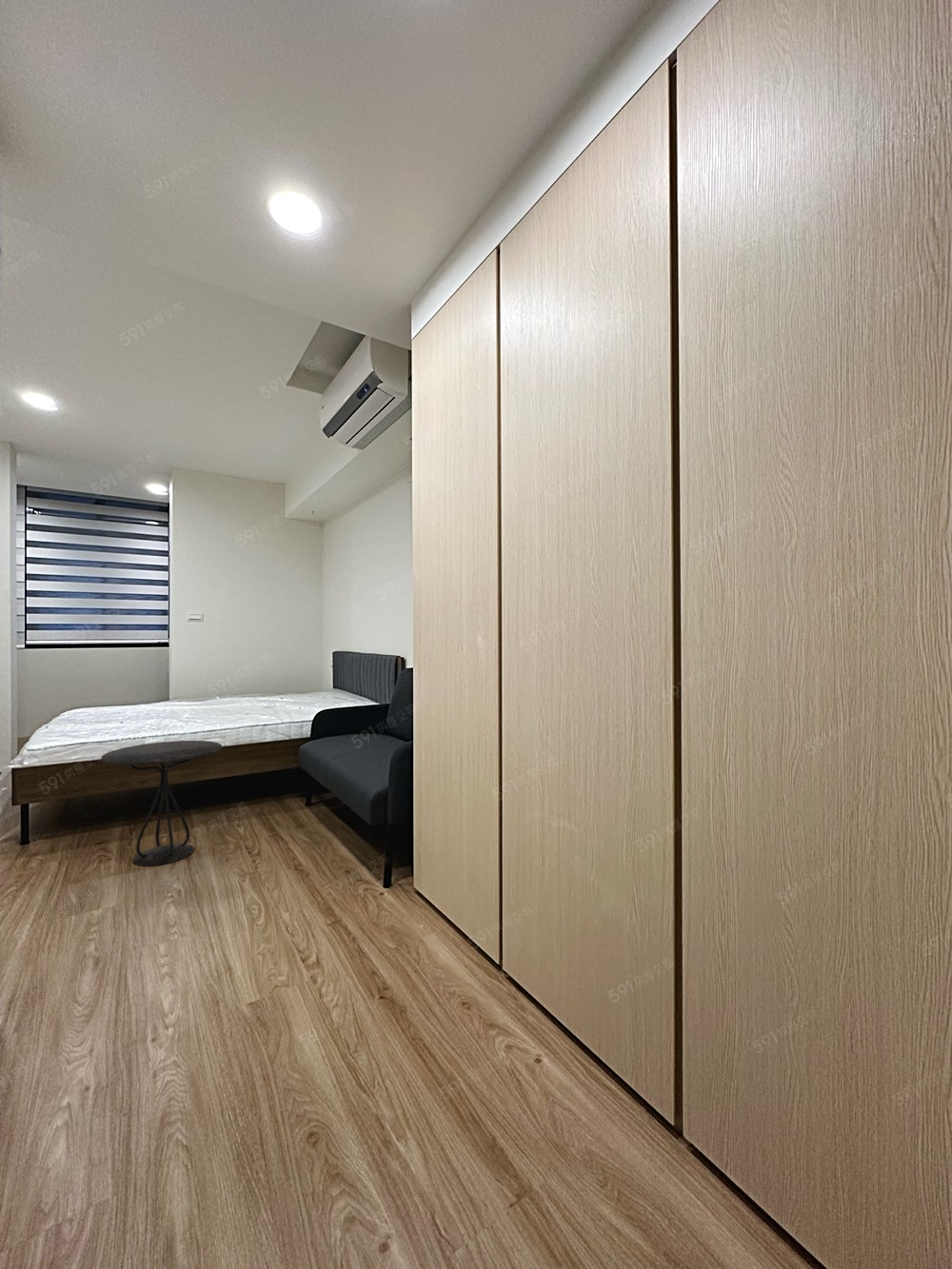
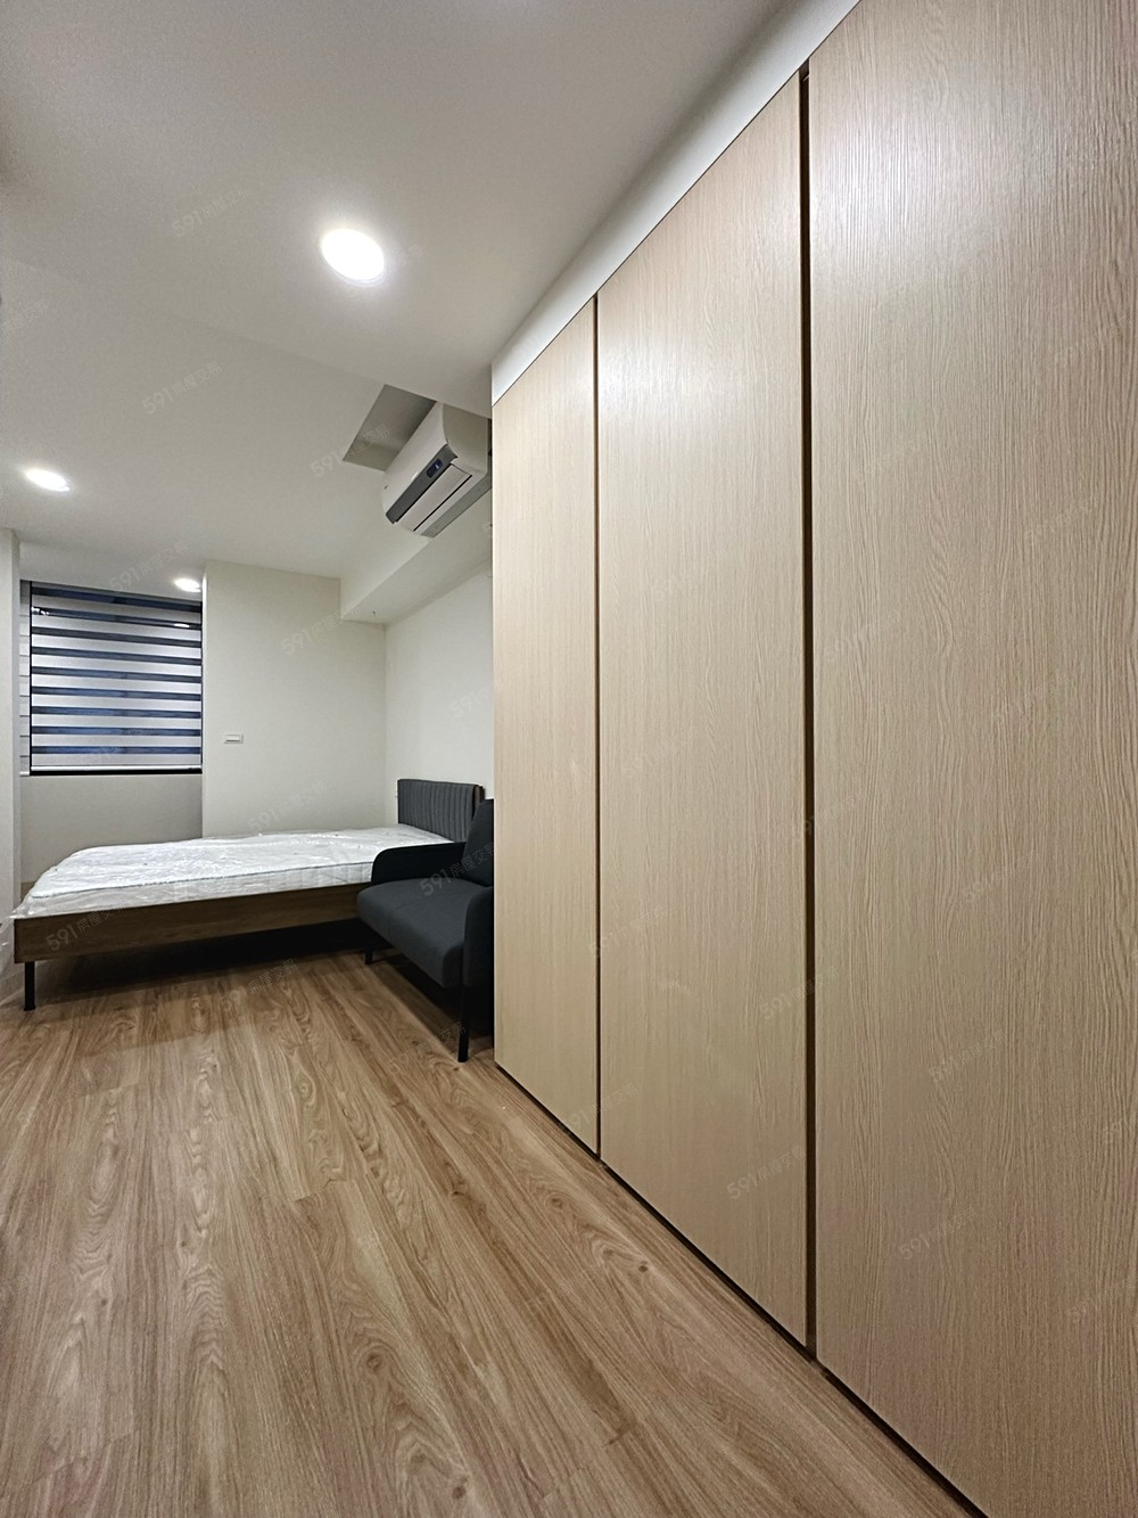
- side table (163, 802)
